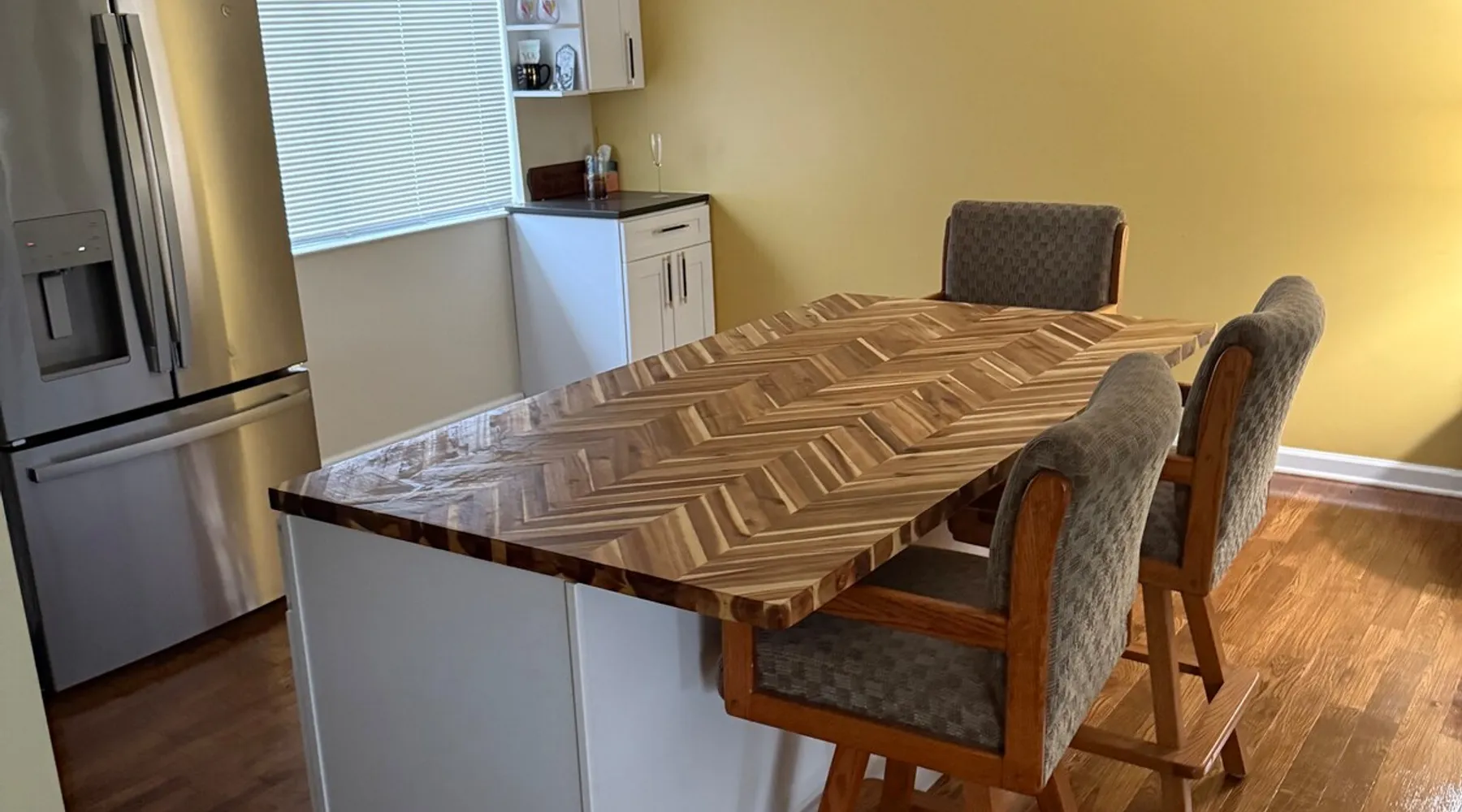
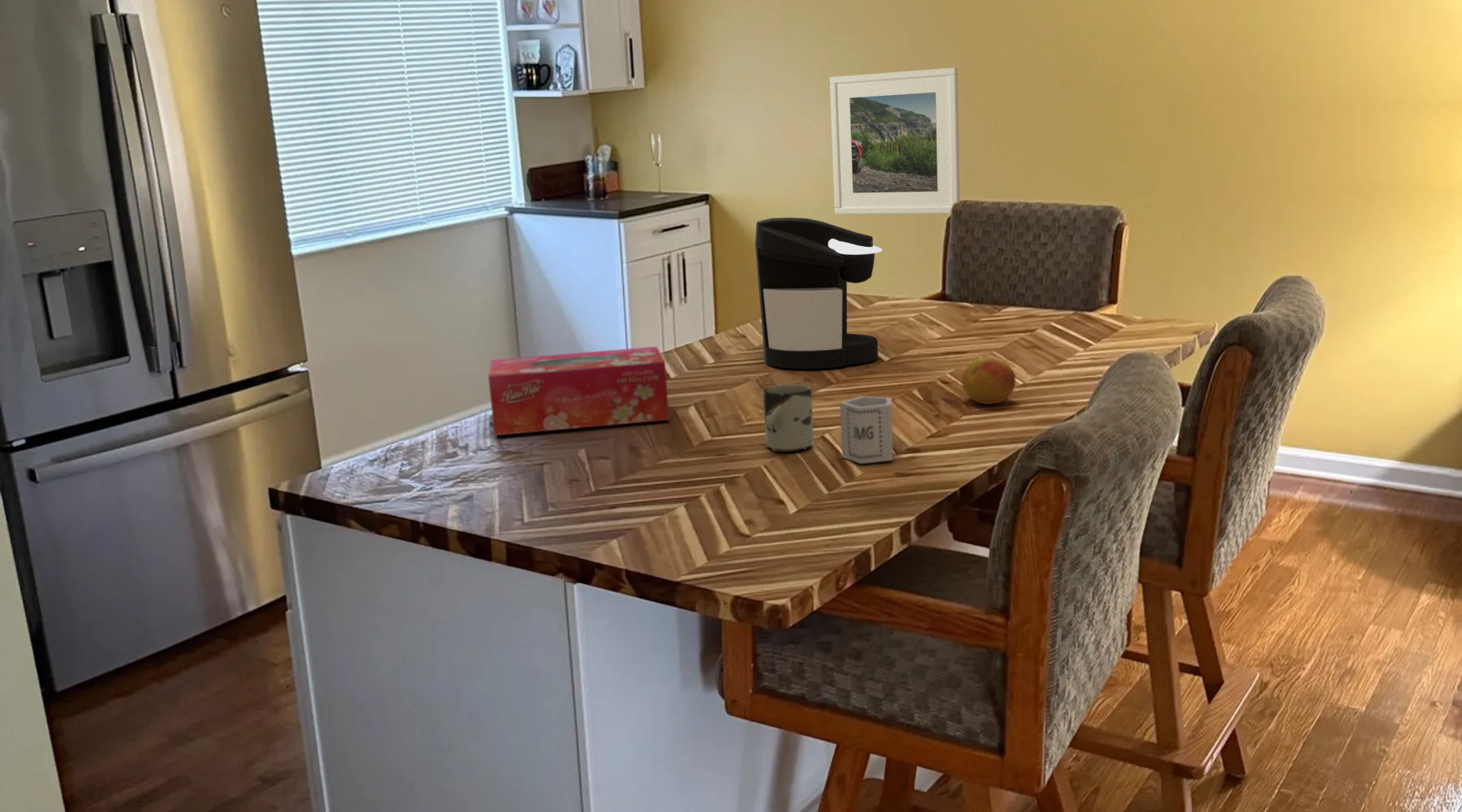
+ cup (871, 428)
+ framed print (893, 144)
+ tissue box (578, 389)
+ coffee maker (820, 288)
+ cup (784, 420)
+ fruit (988, 381)
